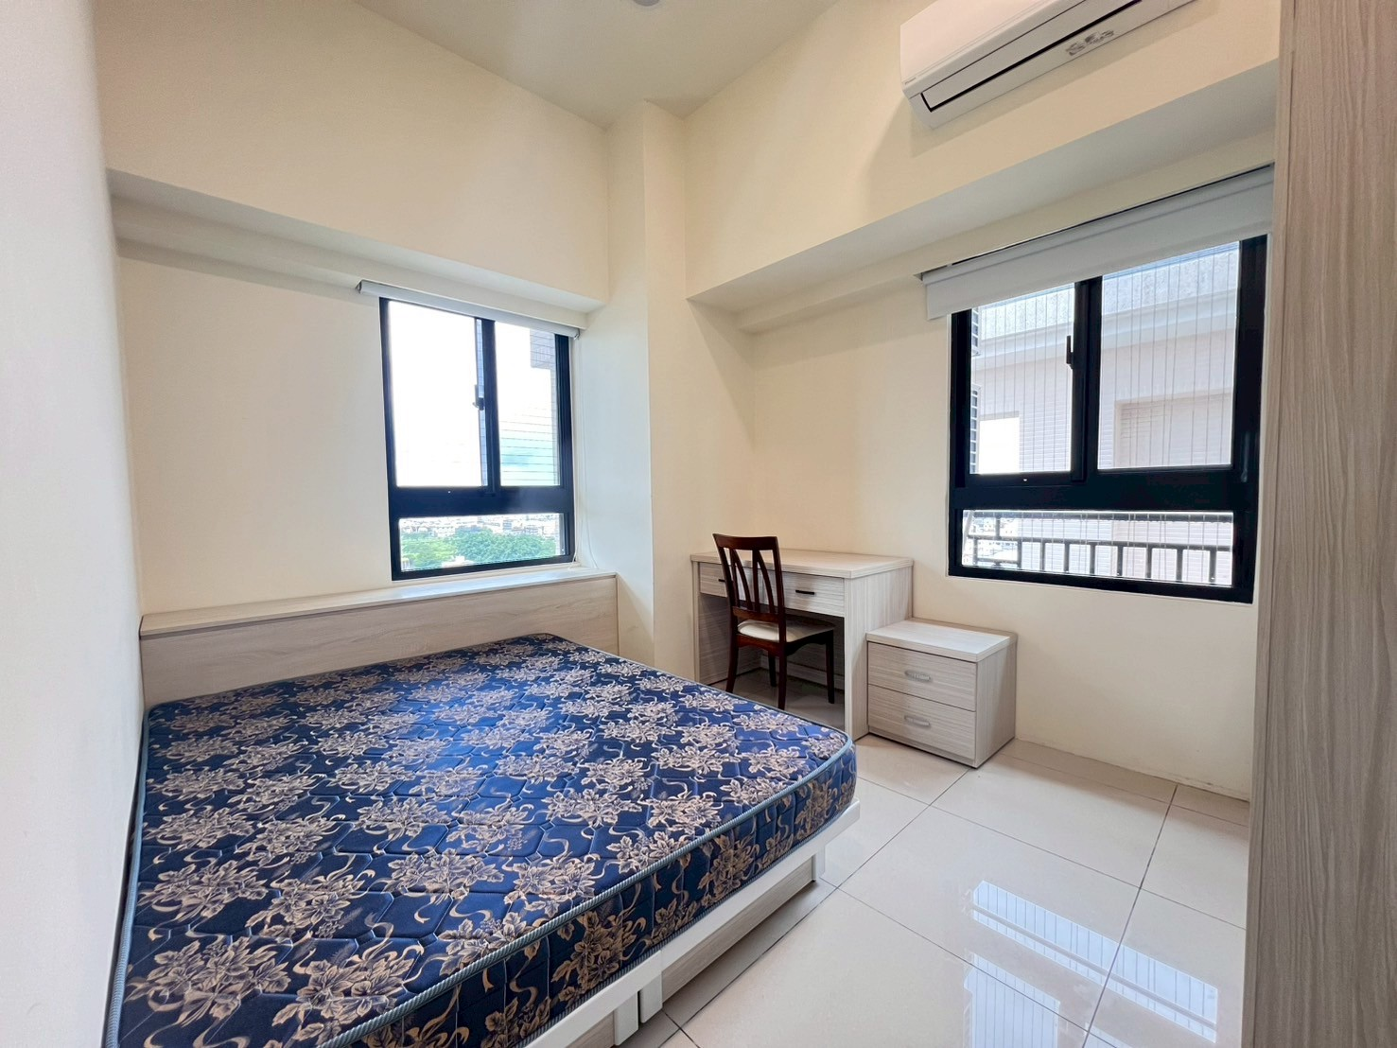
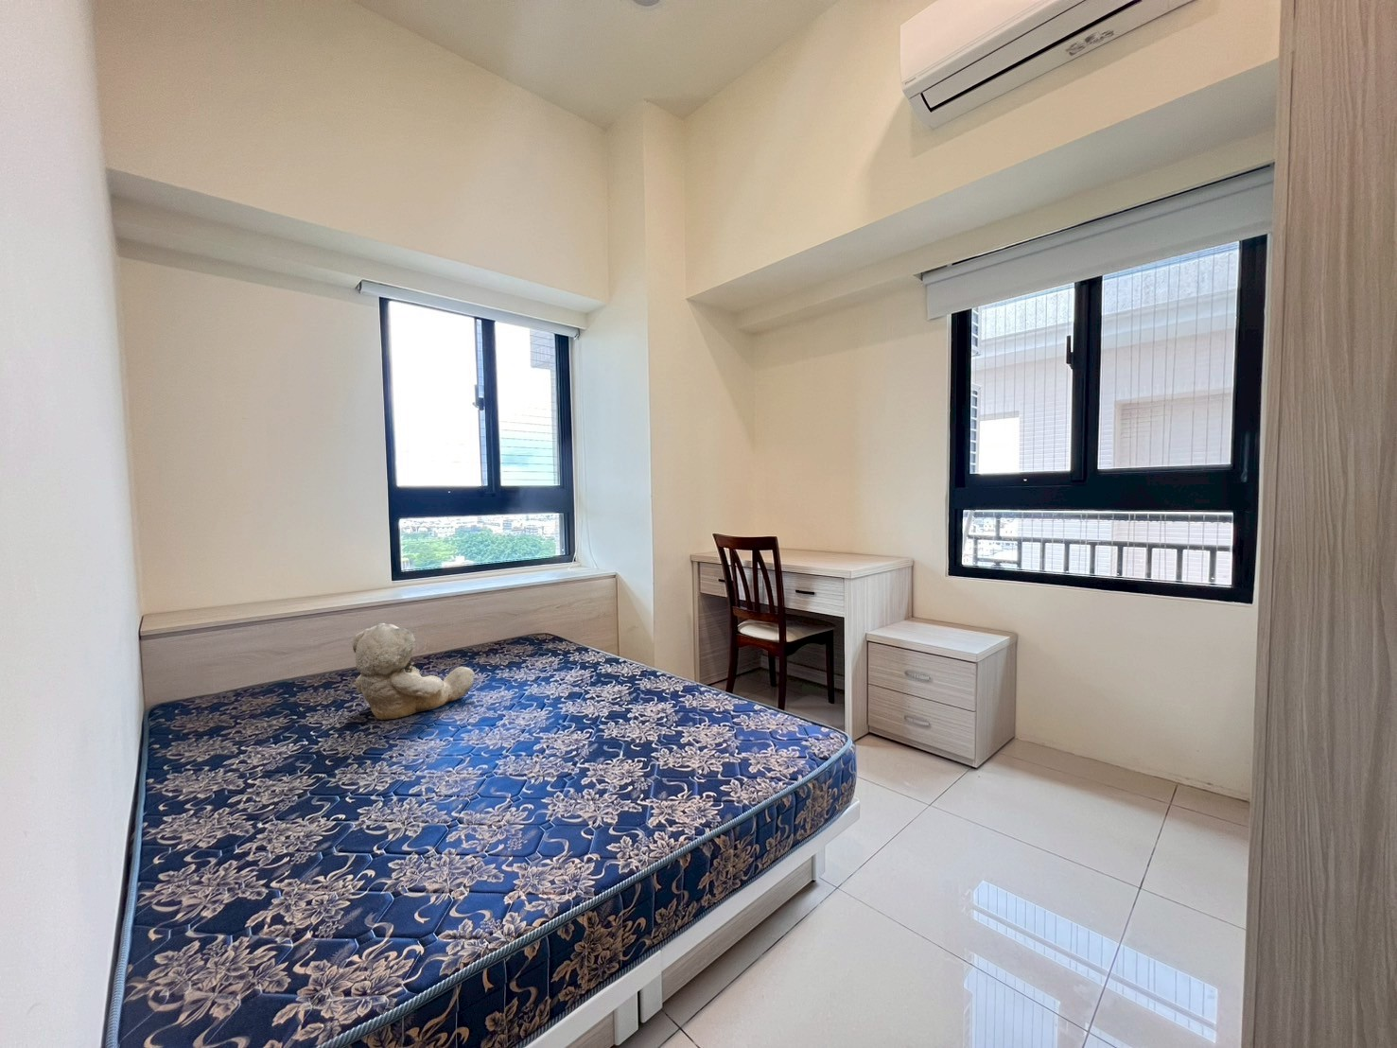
+ teddy bear (406, 662)
